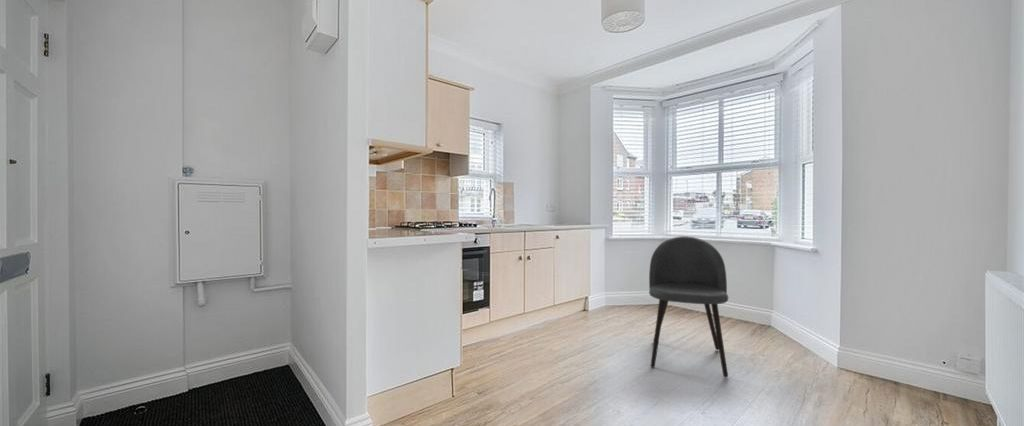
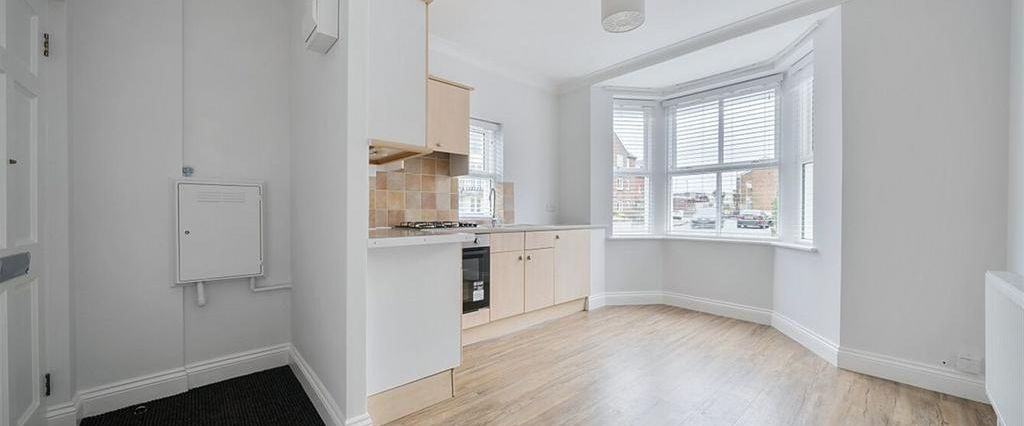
- dining chair (686, 298)
